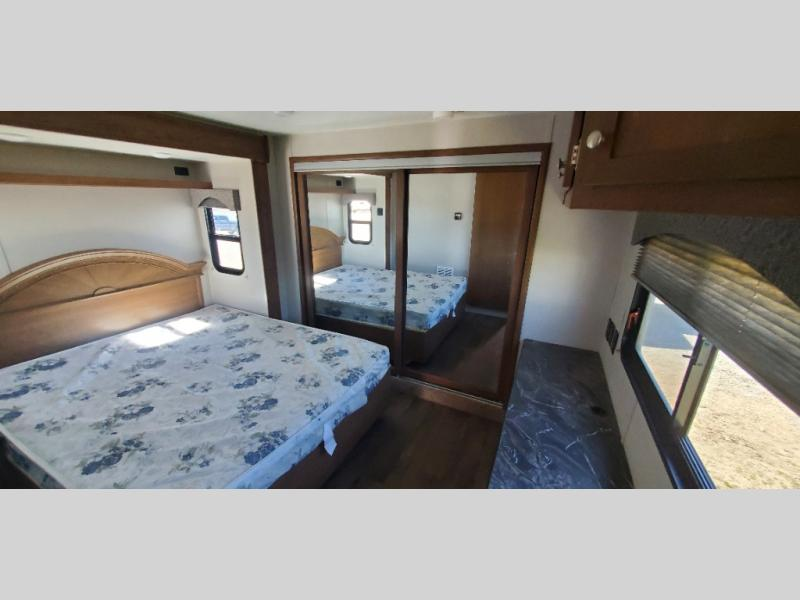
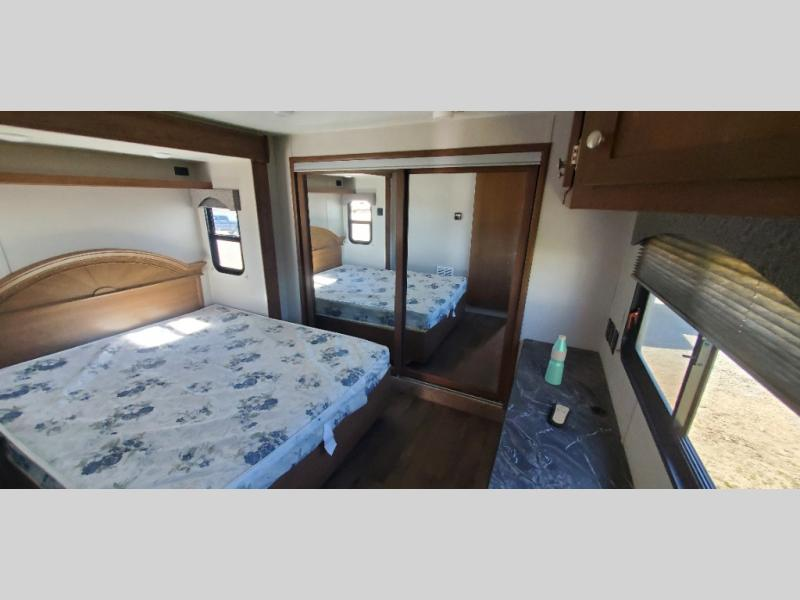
+ water bottle (557, 359)
+ remote control (560, 415)
